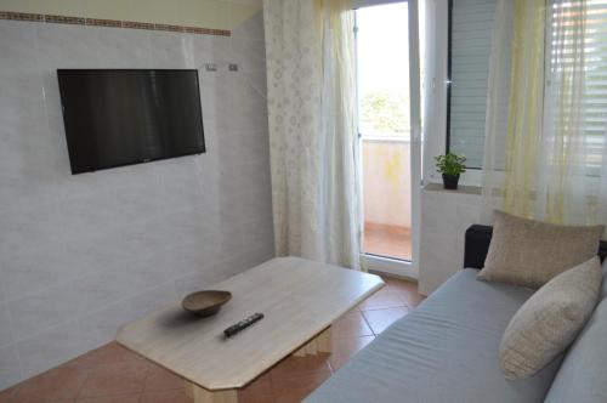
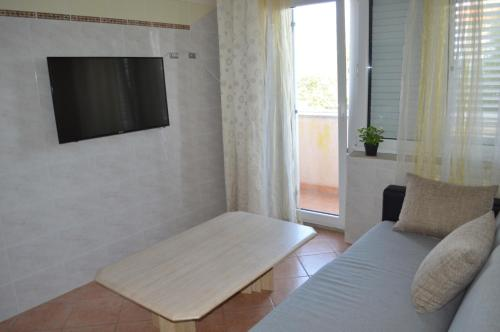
- decorative bowl (206, 302)
- remote control (244, 323)
